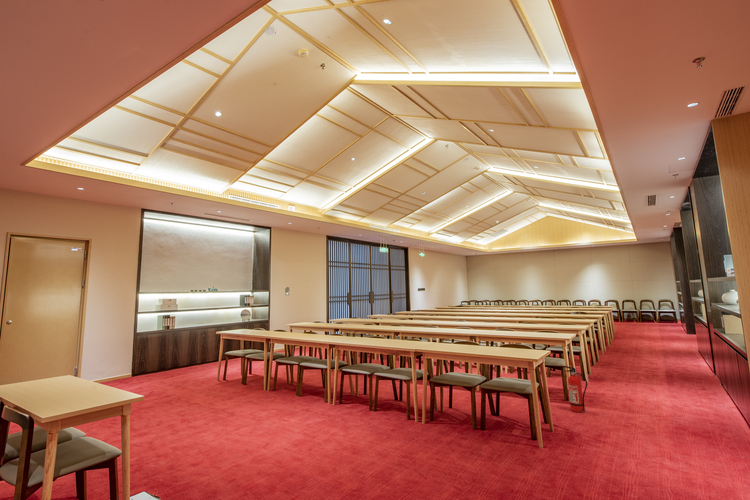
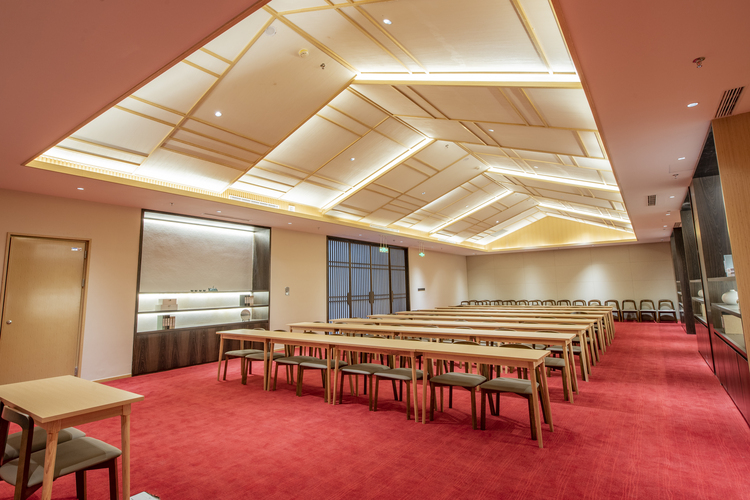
- fire extinguisher (576, 389)
